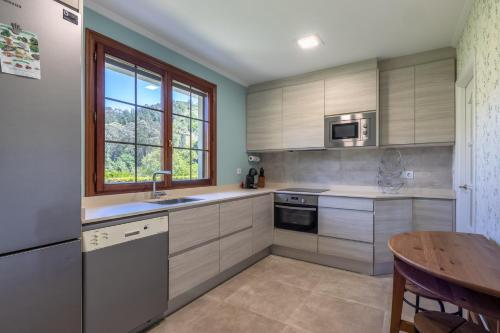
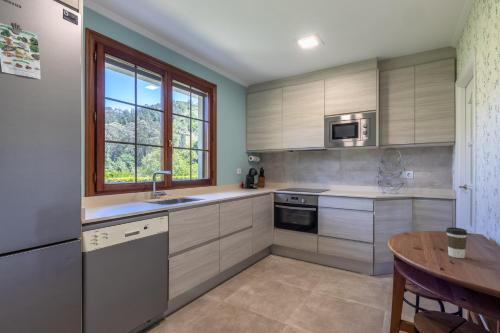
+ coffee cup (456, 242)
